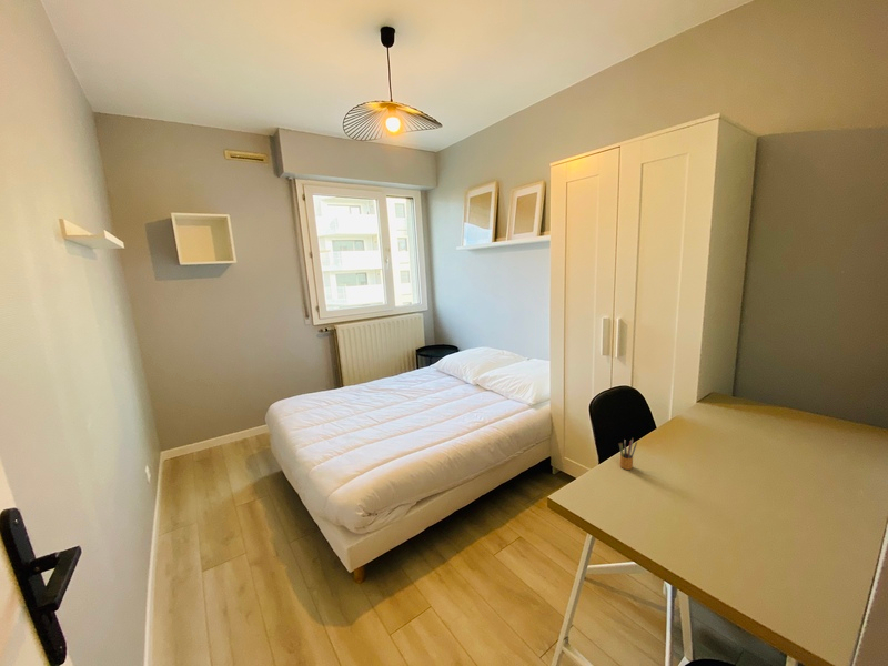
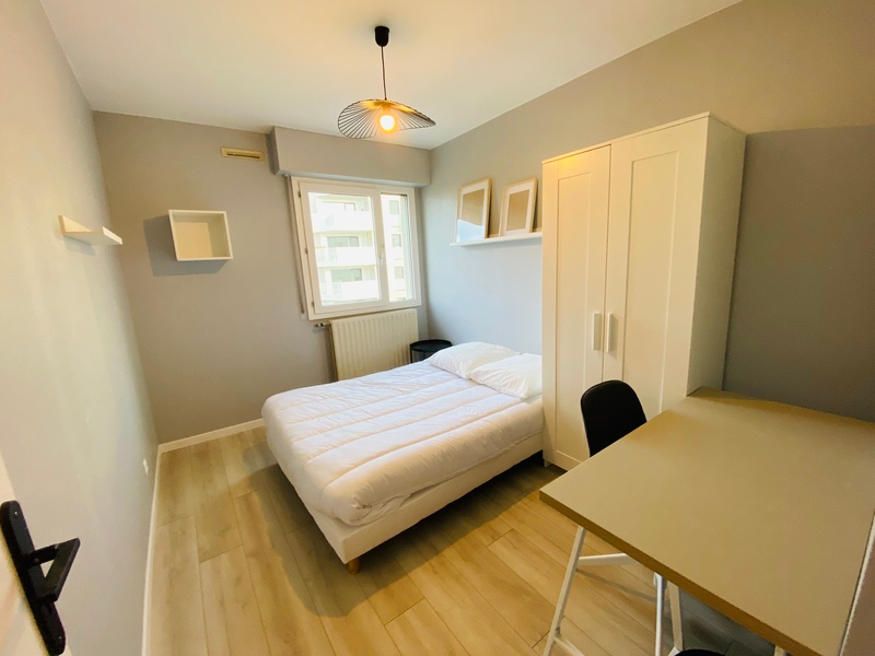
- pencil box (626, 453)
